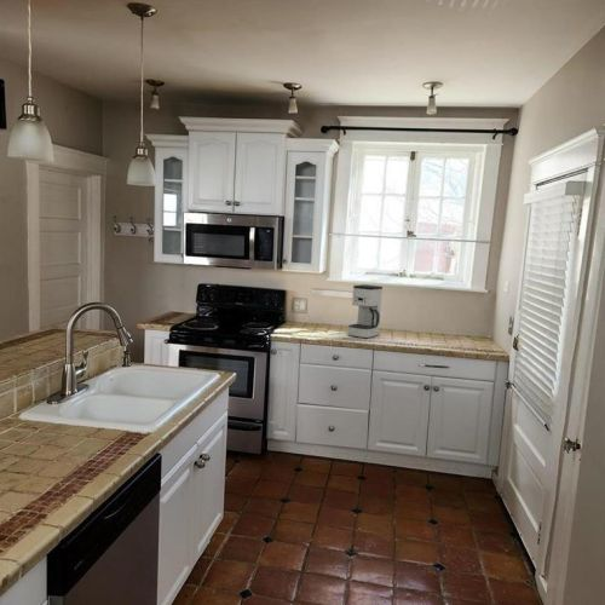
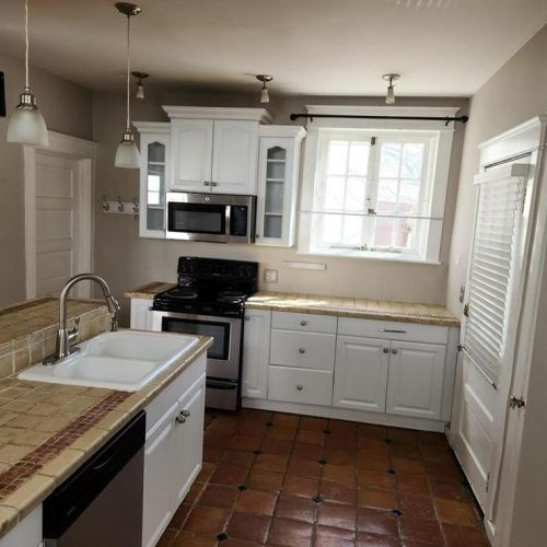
- coffee maker (367, 311)
